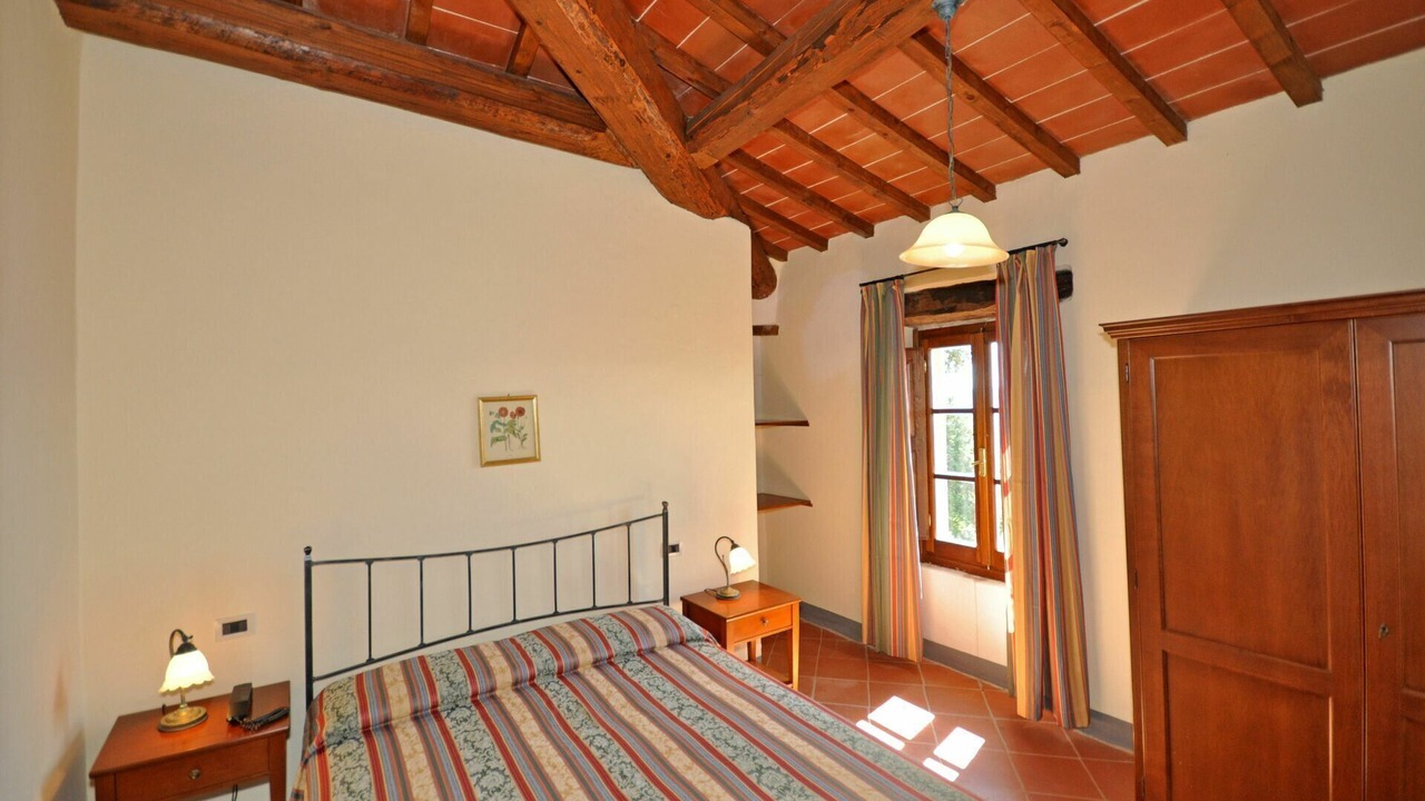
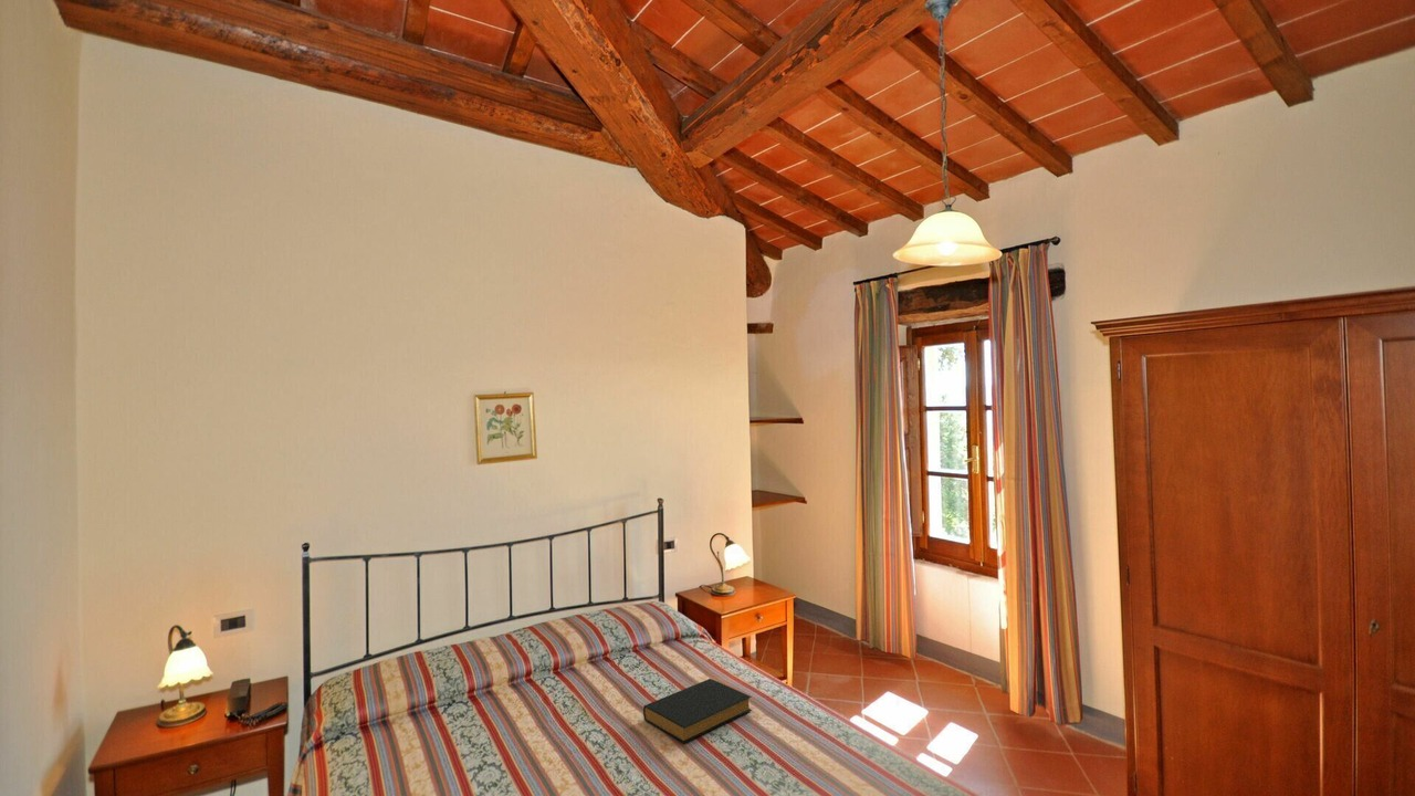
+ hardback book (698, 708)
